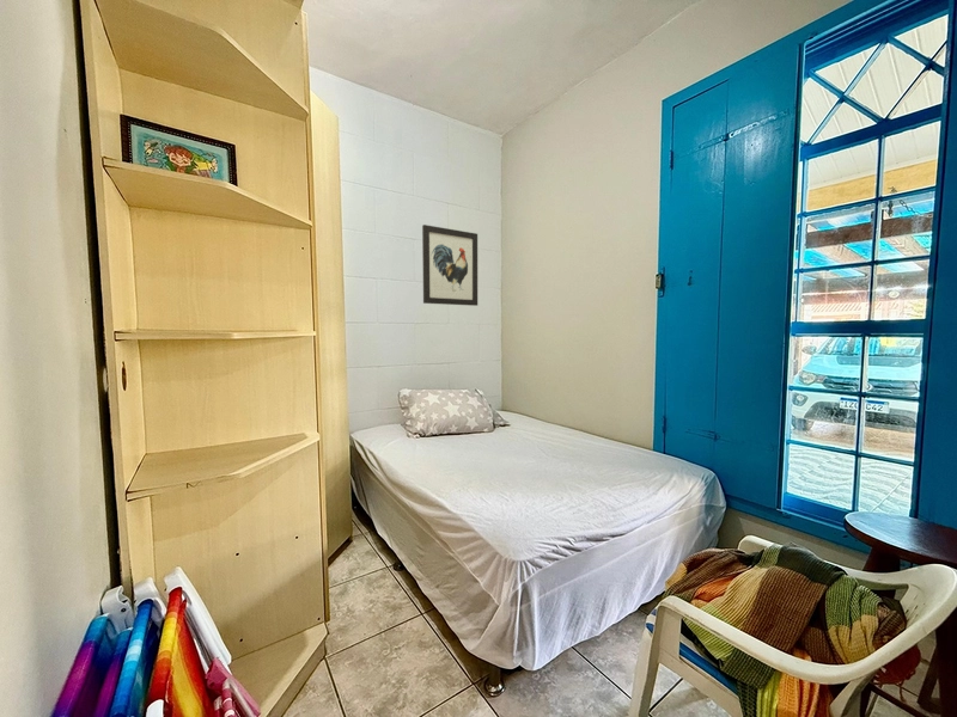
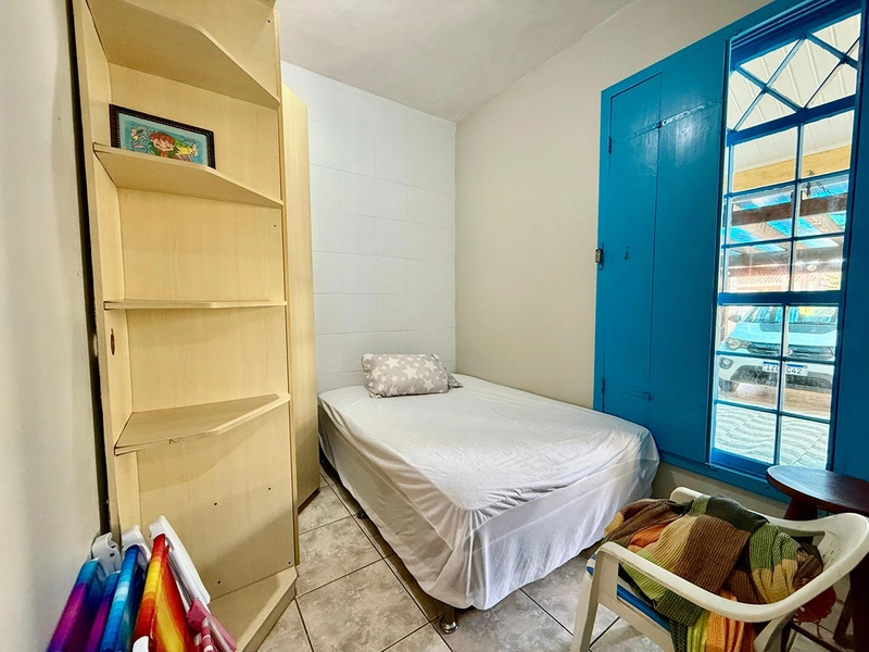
- wall art (451, 266)
